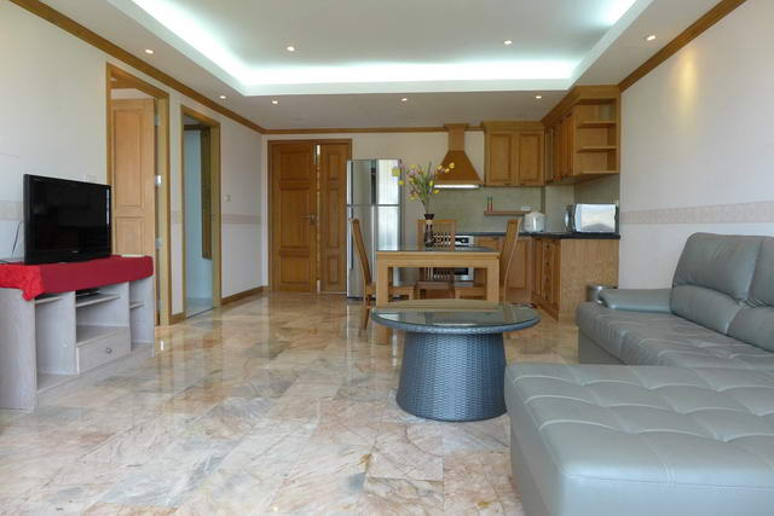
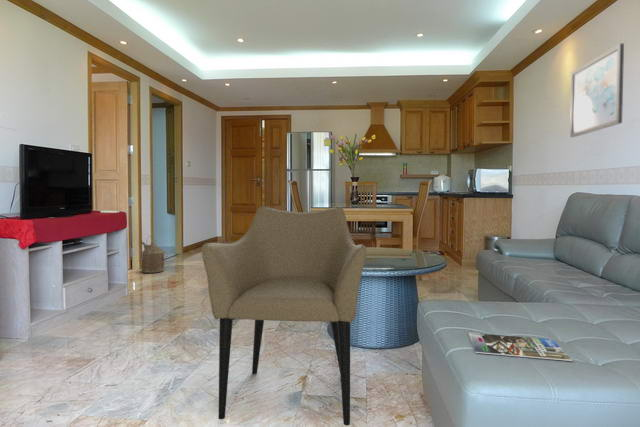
+ watering can (153, 253)
+ armchair (293, 299)
+ wall art (594, 95)
+ magazine (515, 345)
